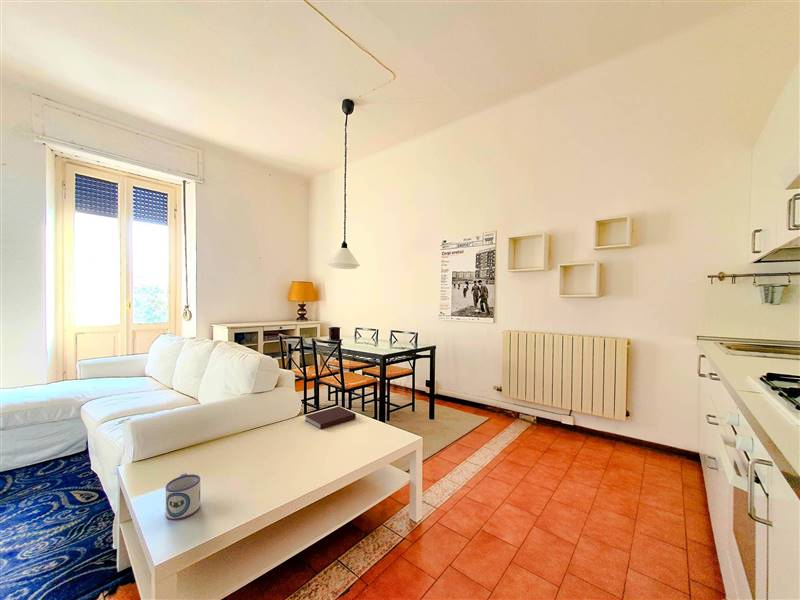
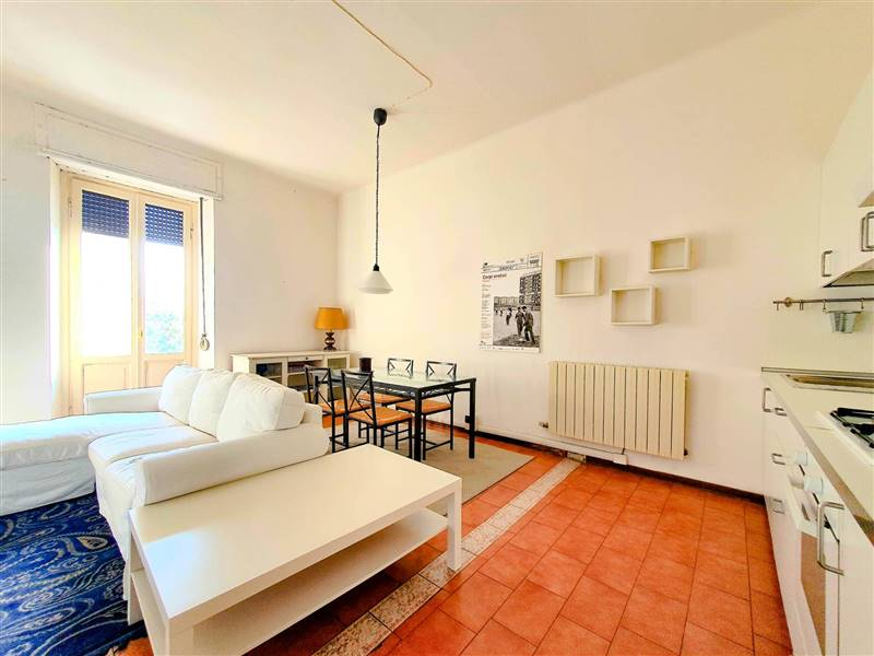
- notebook (330, 417)
- mug (183, 493)
